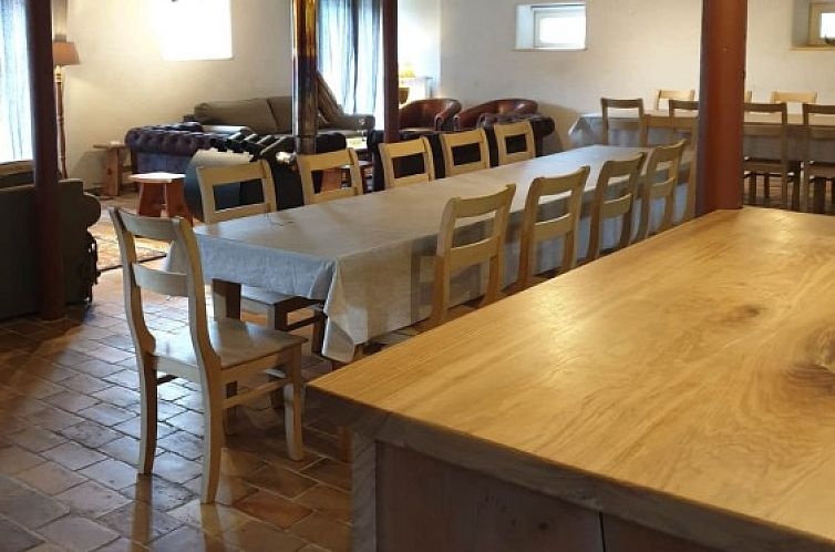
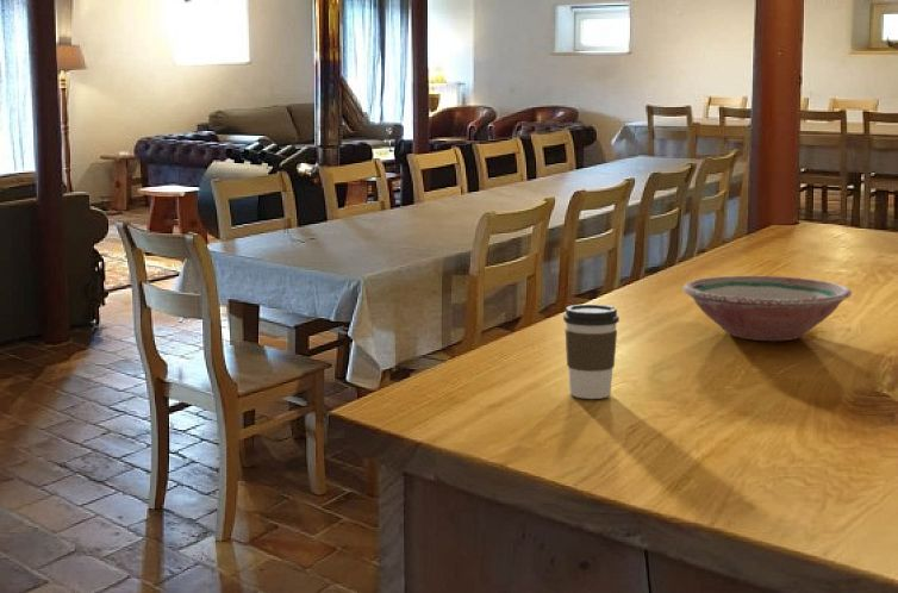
+ bowl (765, 310)
+ coffee cup (590, 351)
